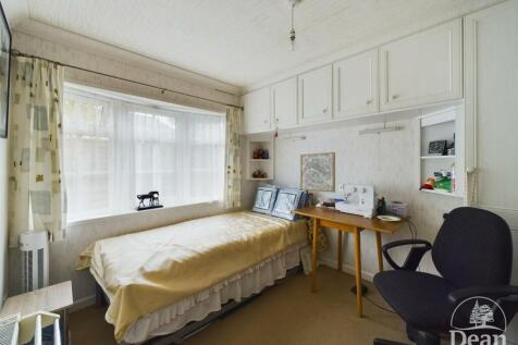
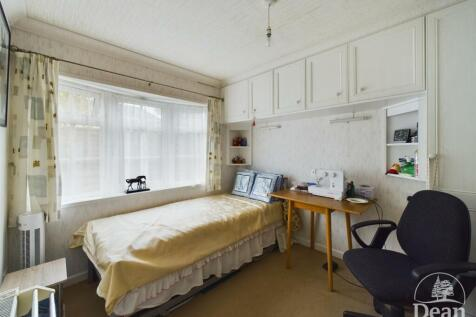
- wall art (317, 172)
